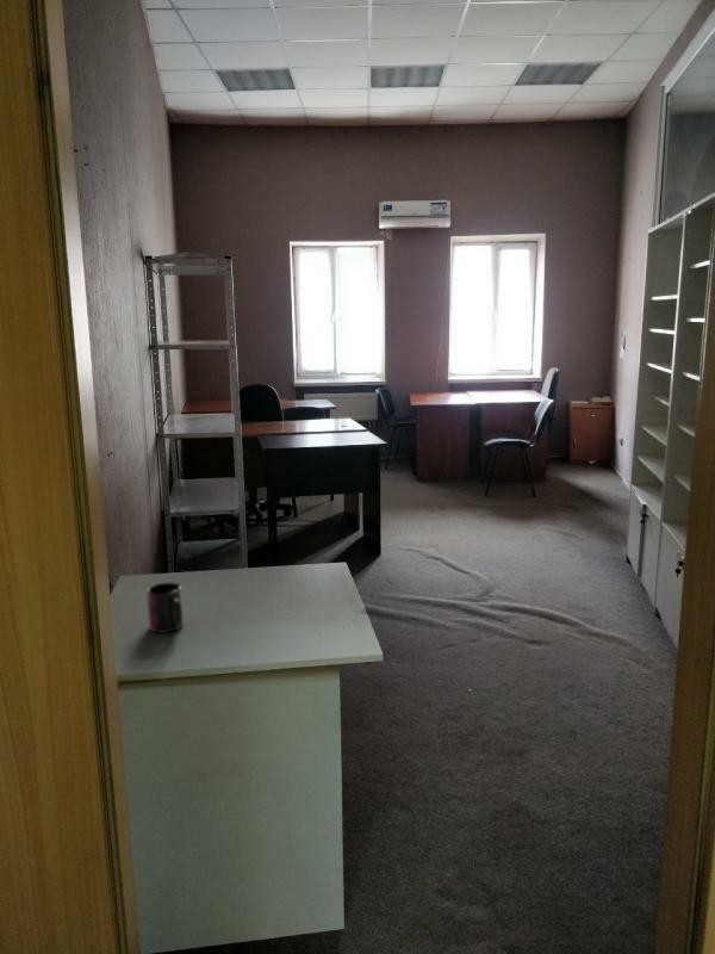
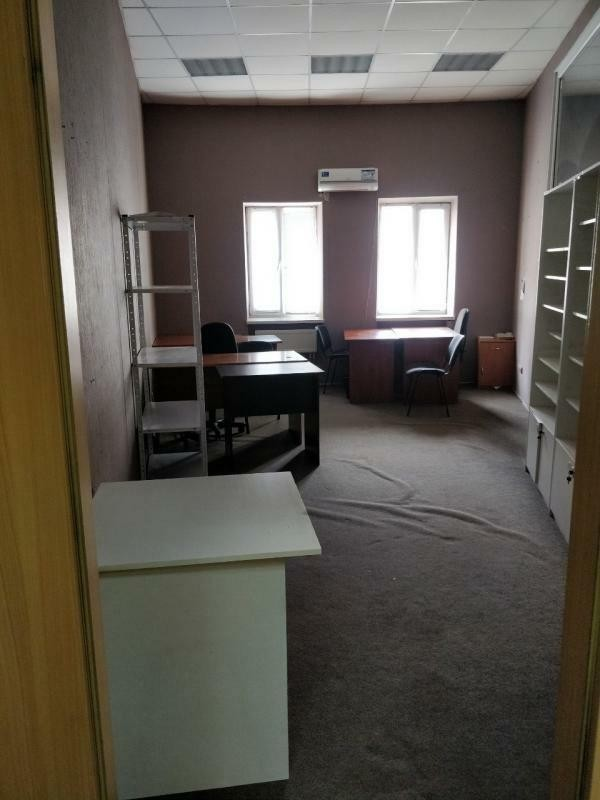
- mug (168, 608)
